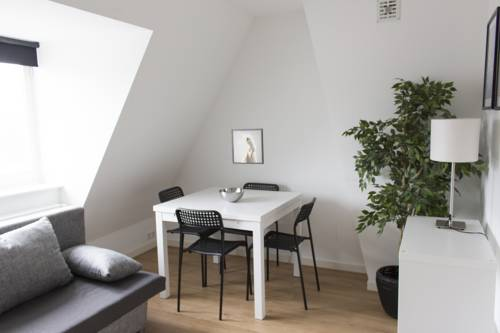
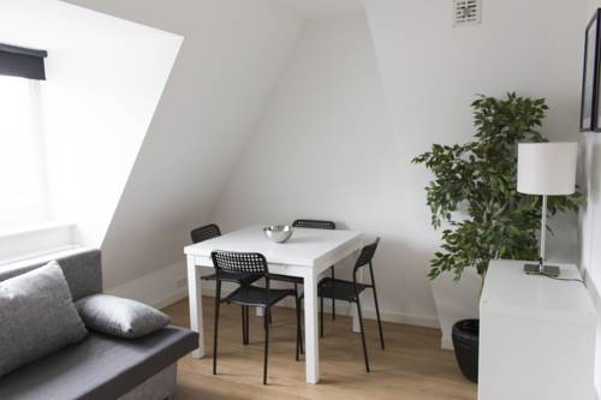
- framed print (247, 146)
